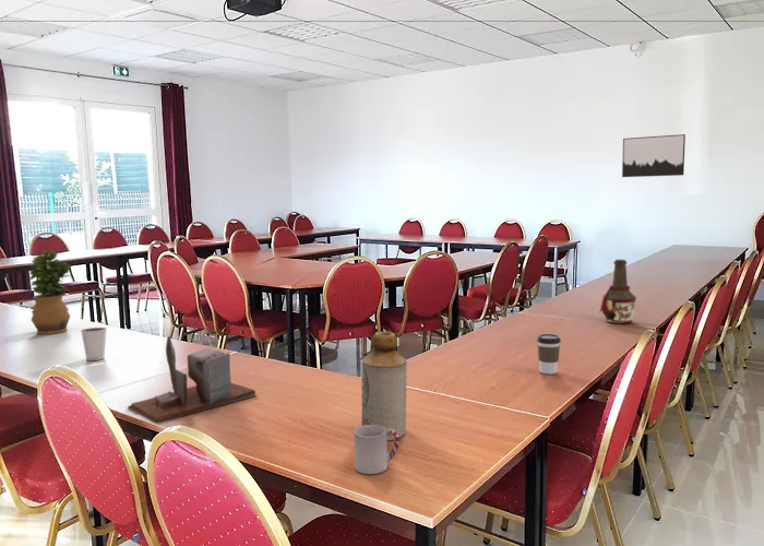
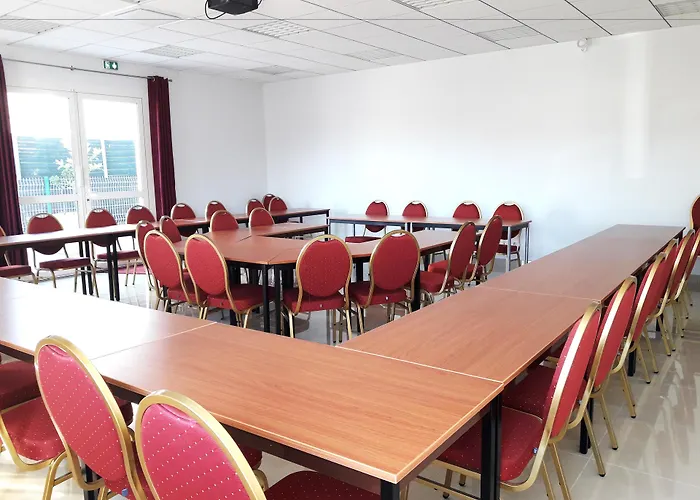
- bottle (618, 290)
- desk organizer (191, 368)
- potted plant (50, 289)
- dixie cup (95, 343)
- bottle (383, 382)
- wall art (653, 156)
- coffee cup (548, 354)
- cup (378, 448)
